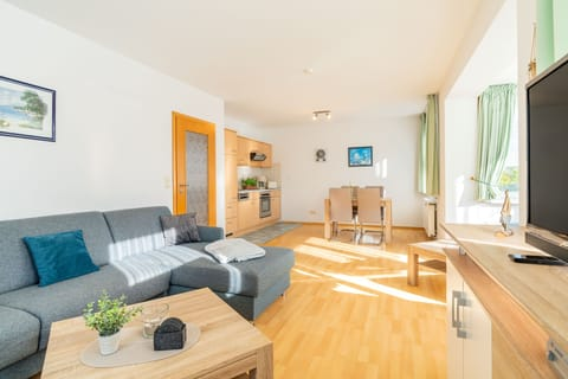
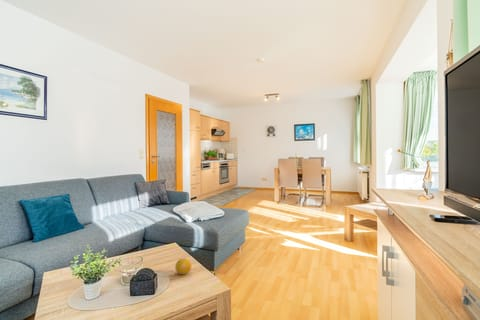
+ fruit (183, 266)
